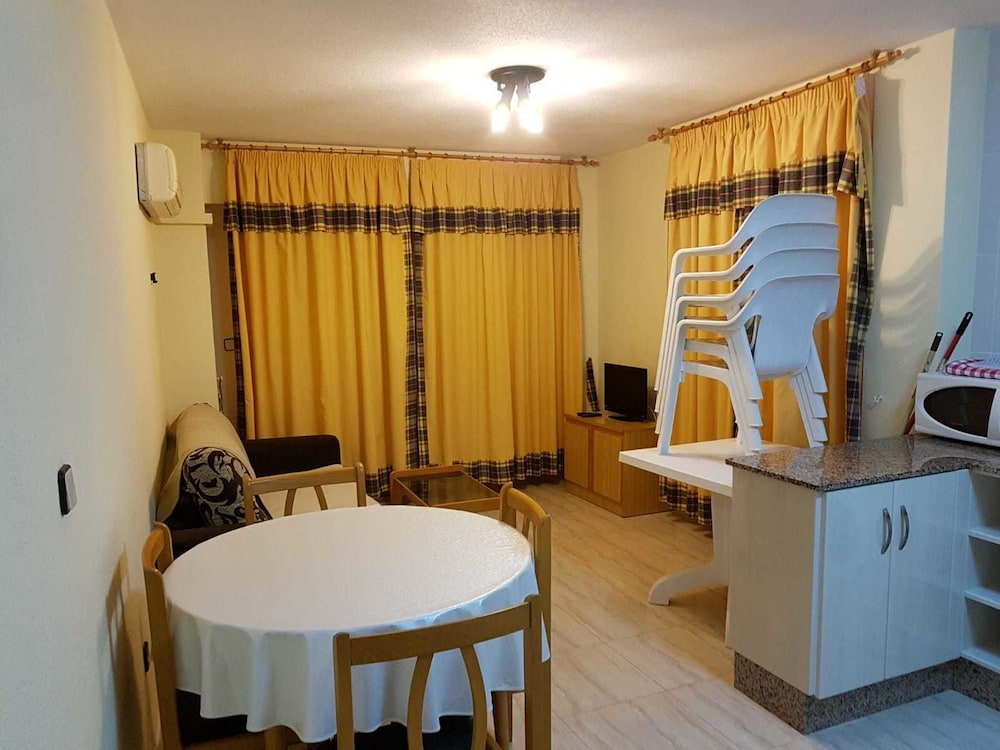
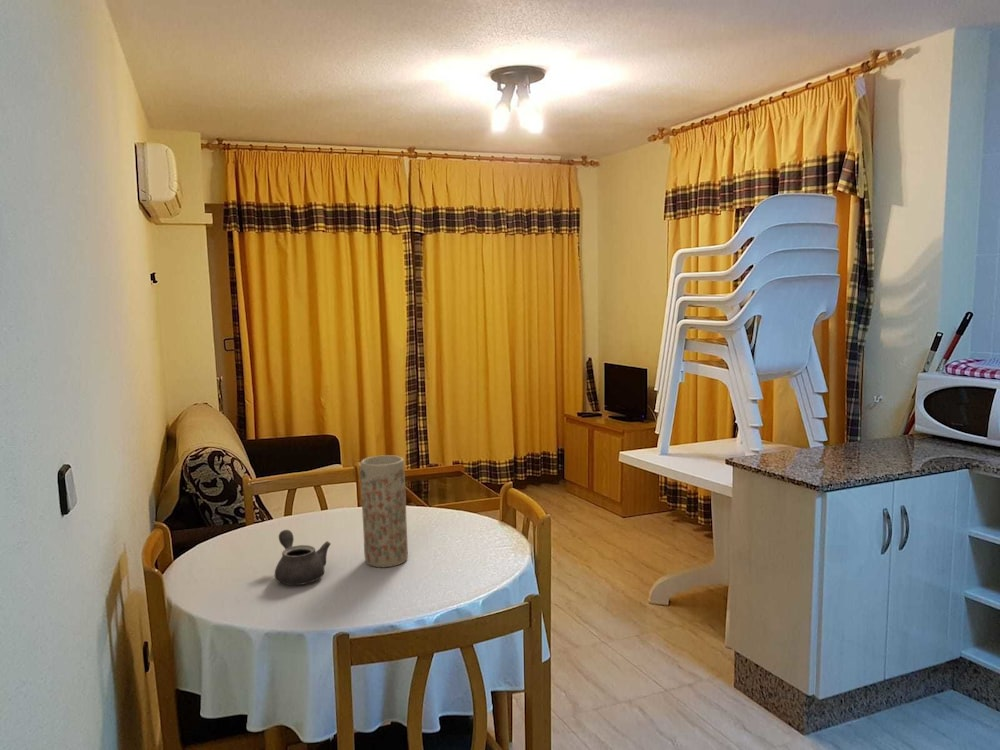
+ teapot (298, 555)
+ vase (384, 510)
